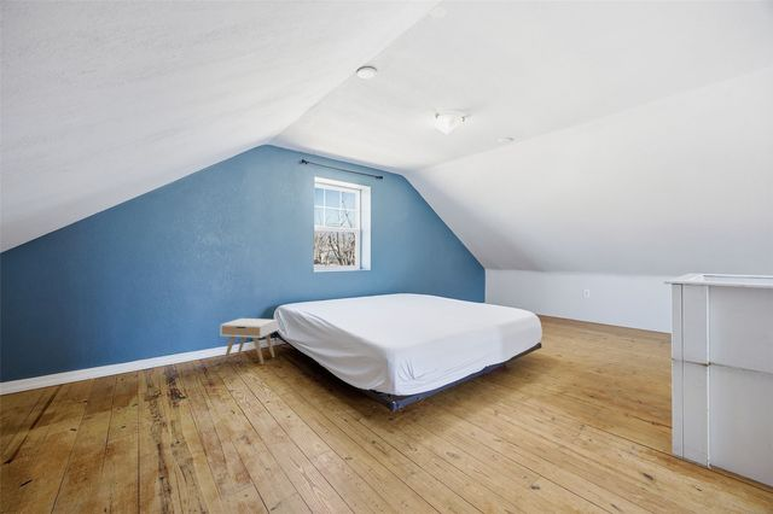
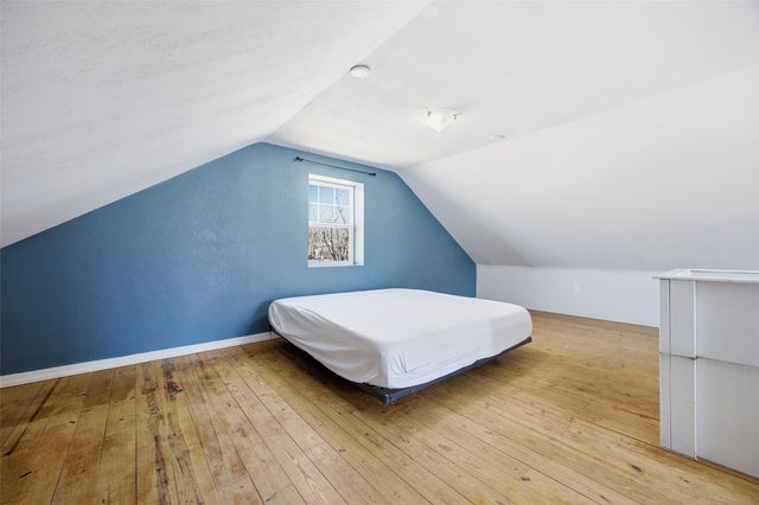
- nightstand (252, 339)
